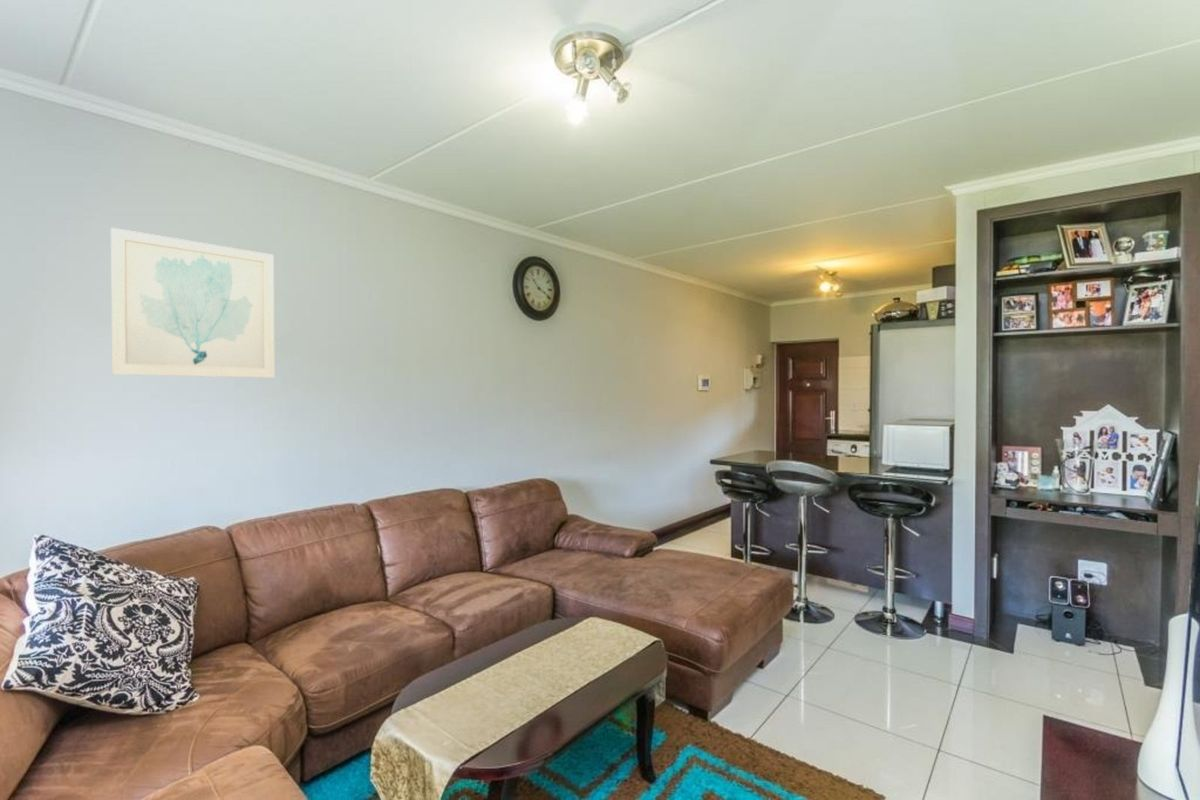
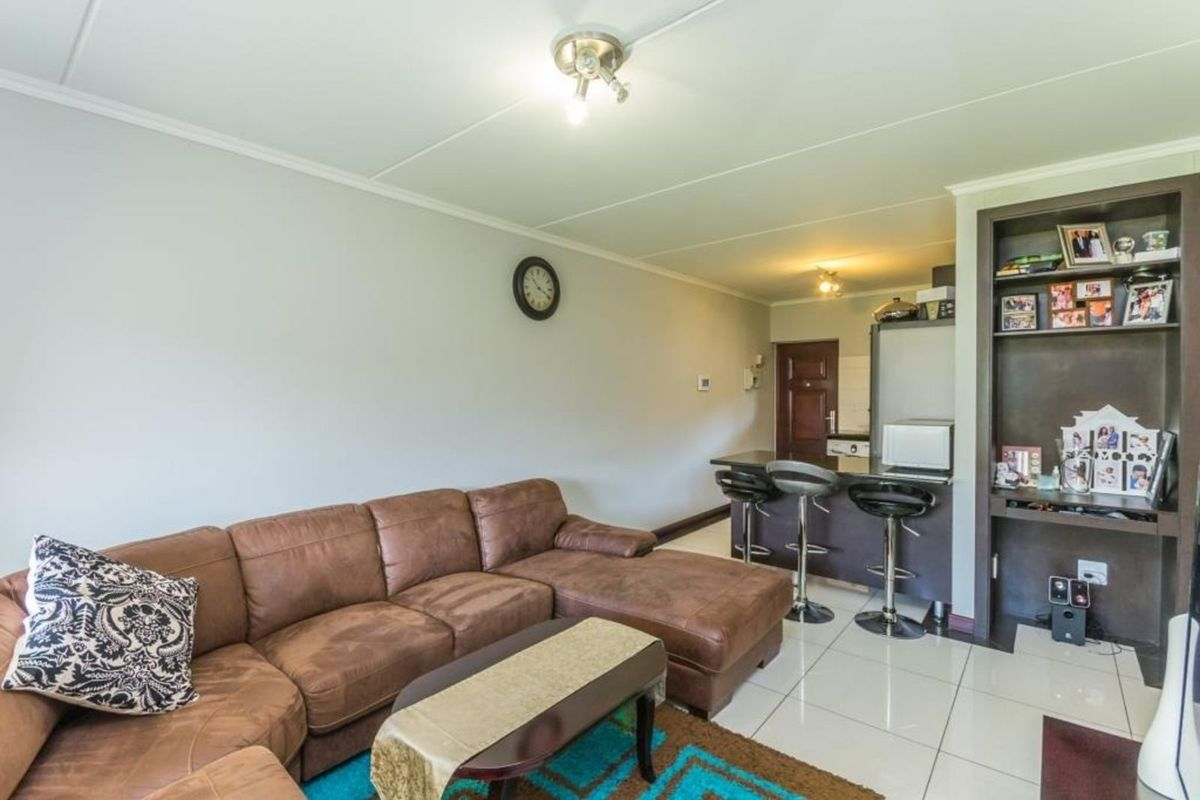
- wall art (199, 309)
